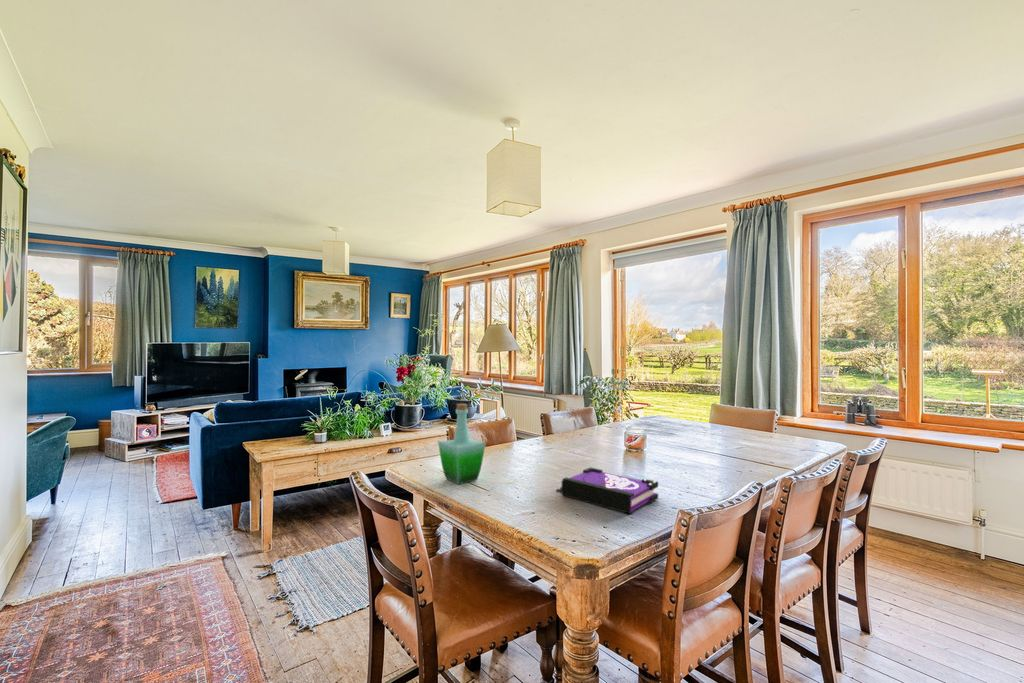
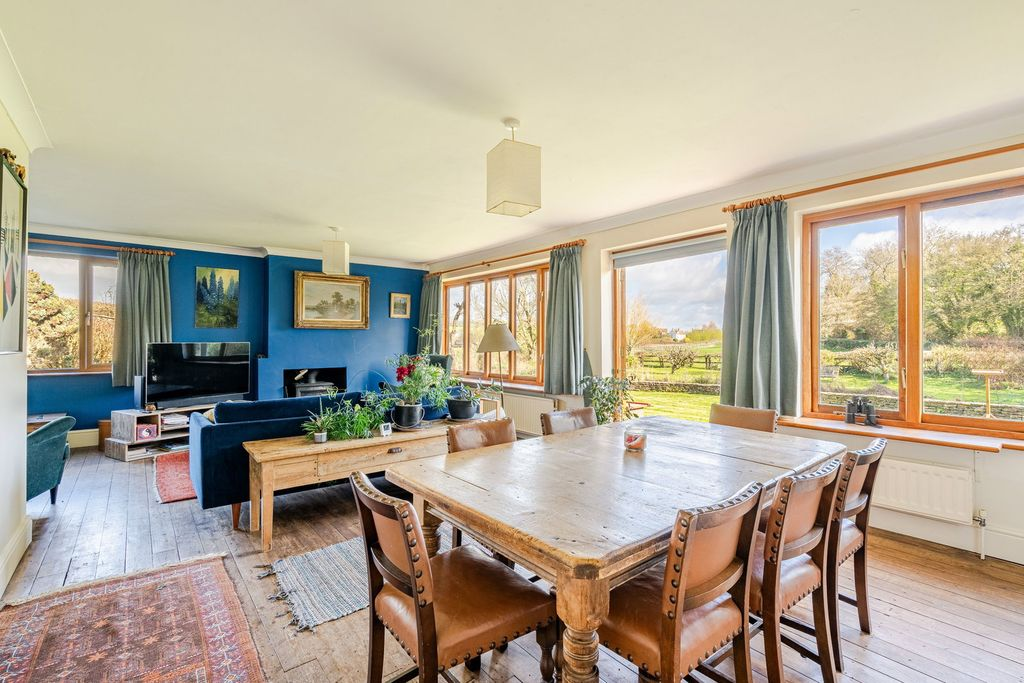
- bottle (461, 442)
- board game (603, 487)
